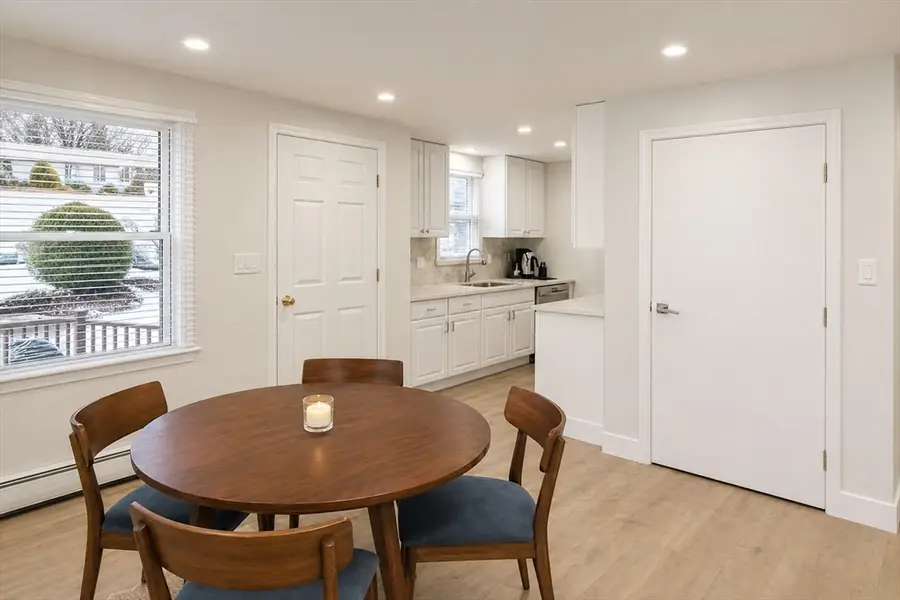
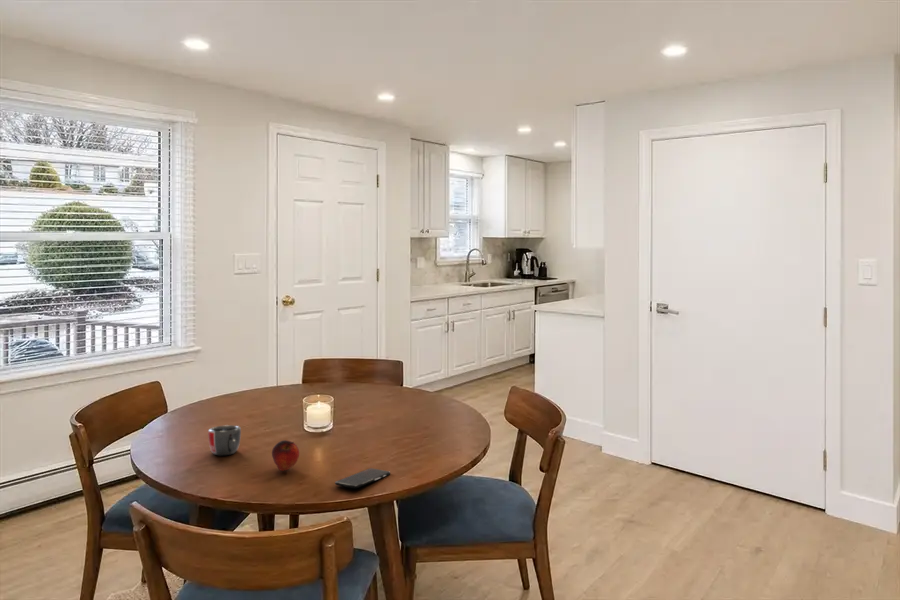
+ apple (285, 455)
+ mug (226, 441)
+ smartphone (363, 478)
